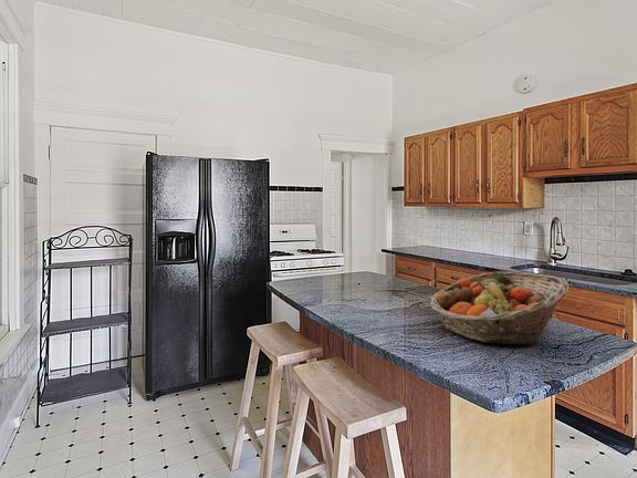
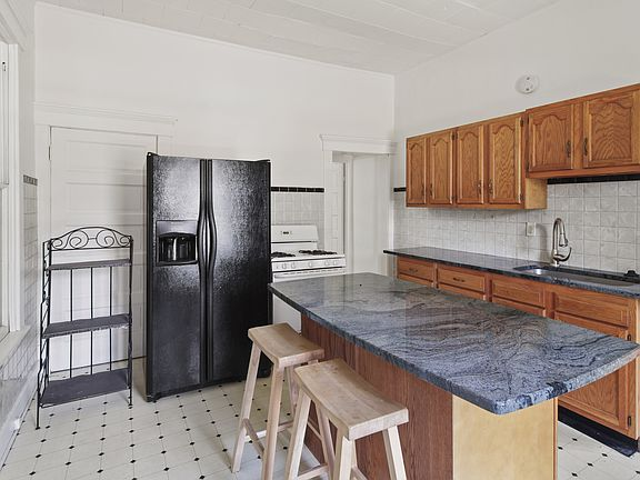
- fruit basket (493, 303)
